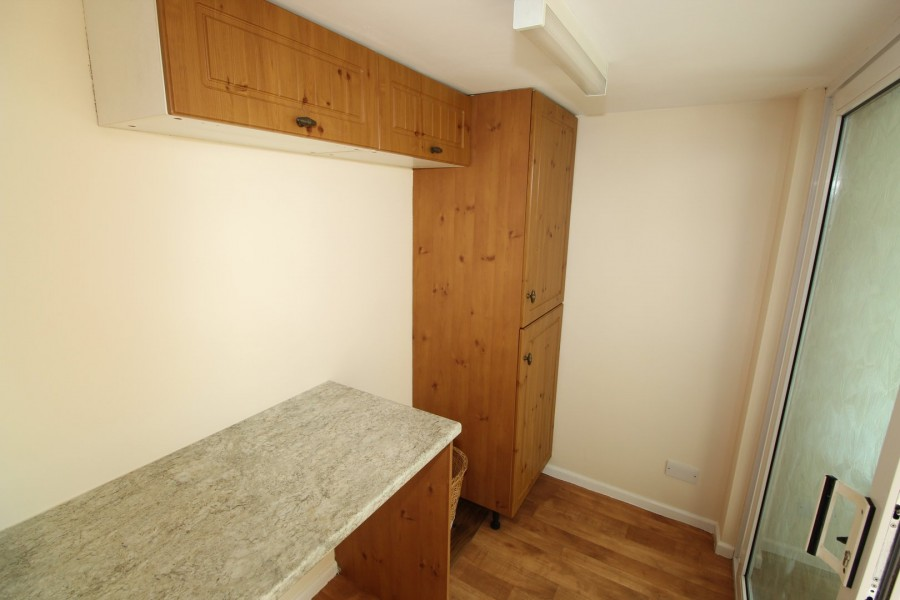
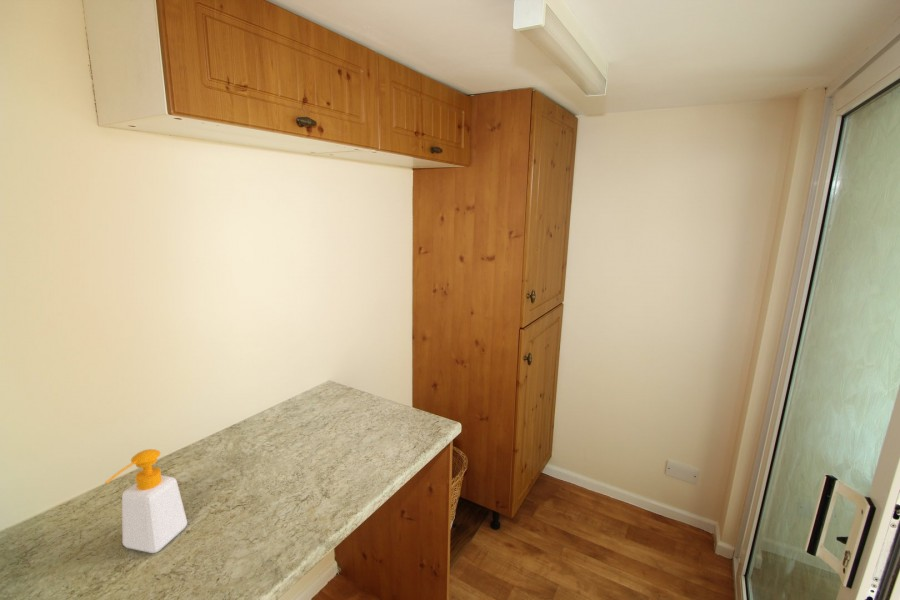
+ soap bottle (142, 501)
